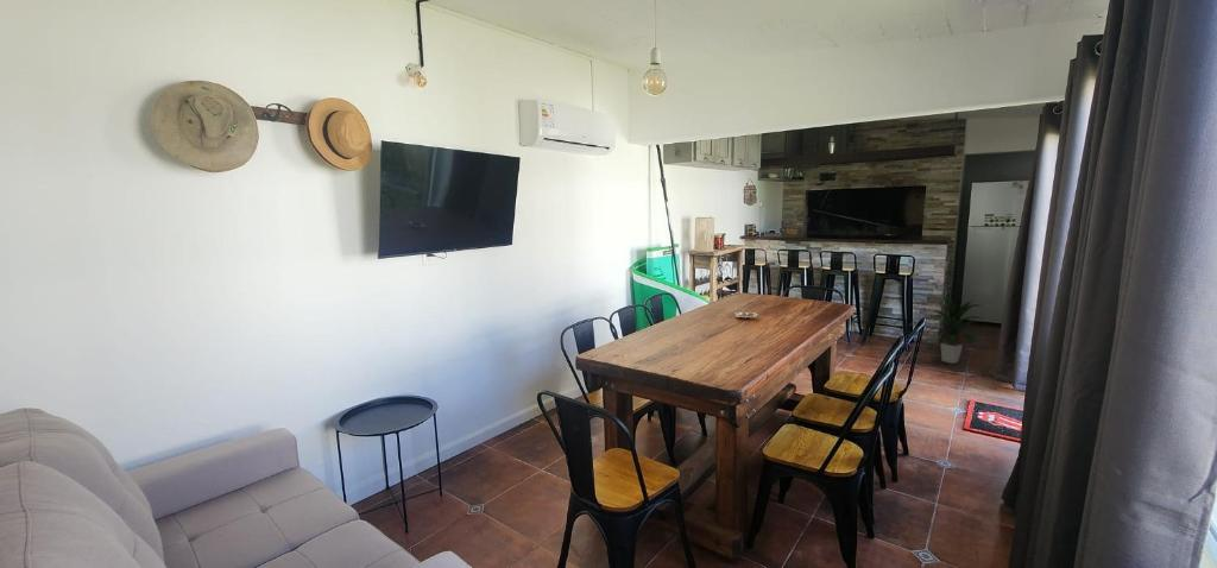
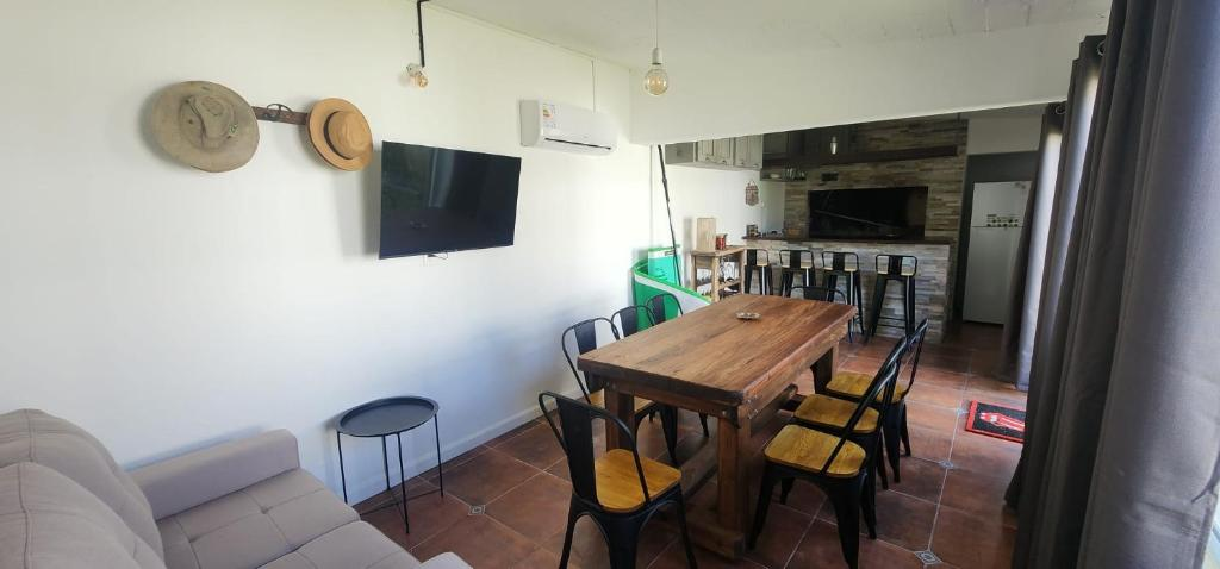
- indoor plant (956, 328)
